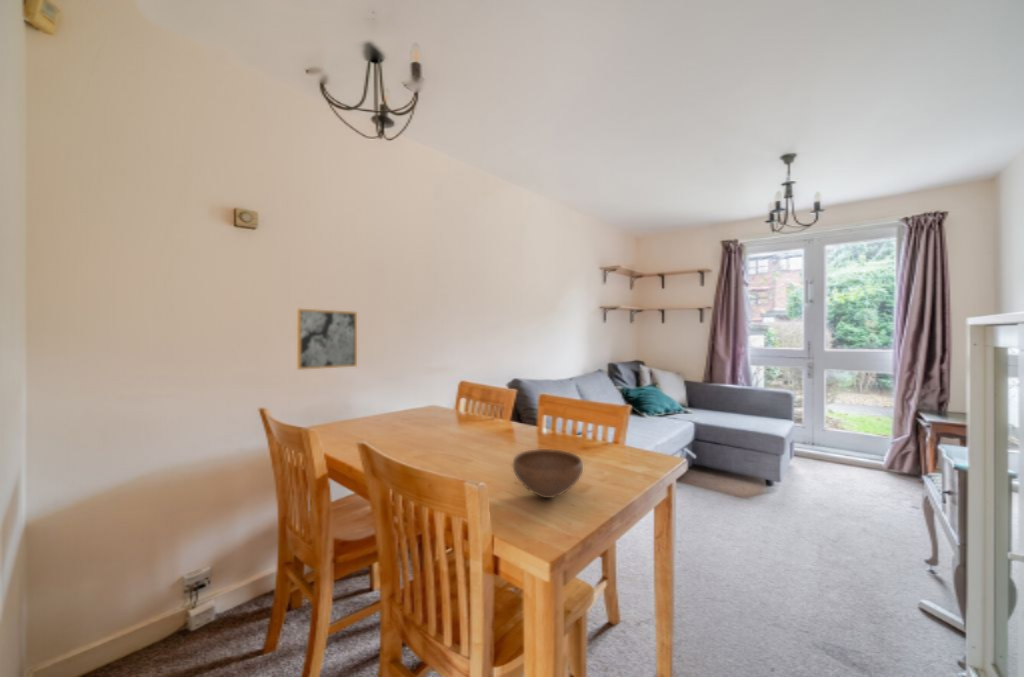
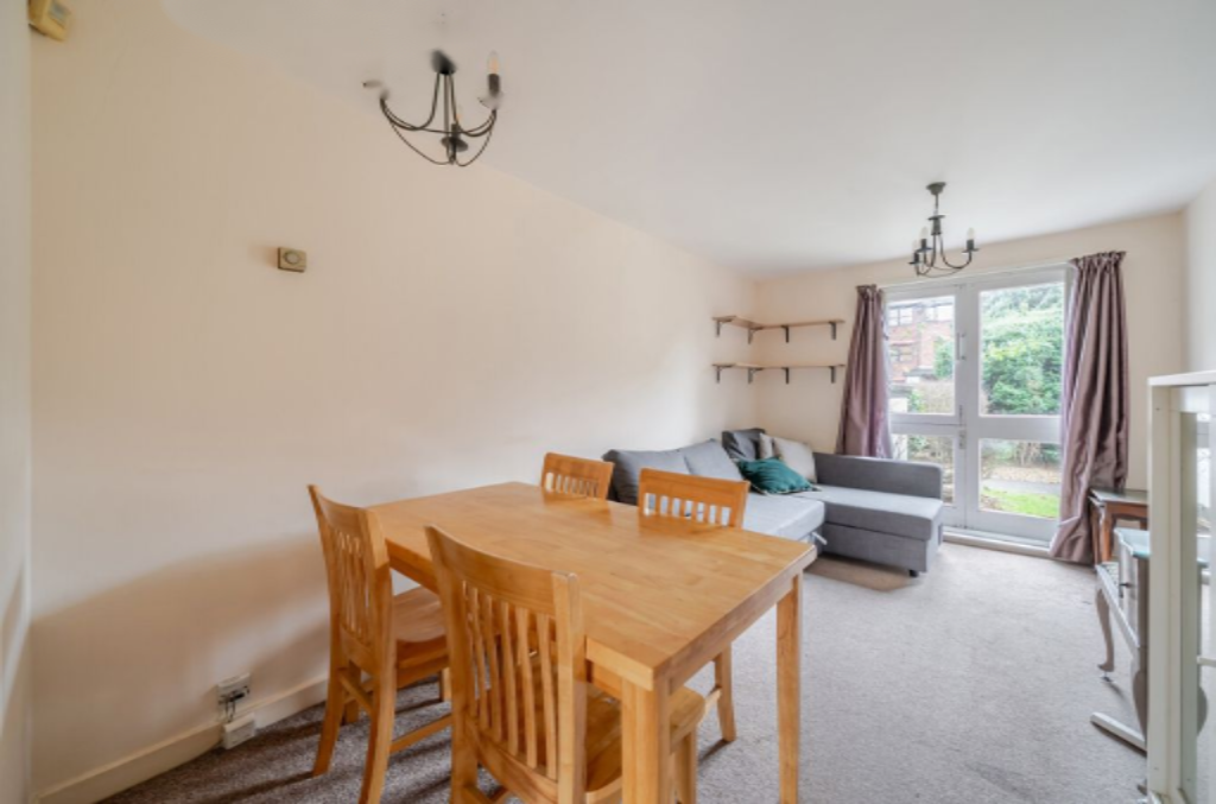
- wall art (328, 339)
- bowl (547, 477)
